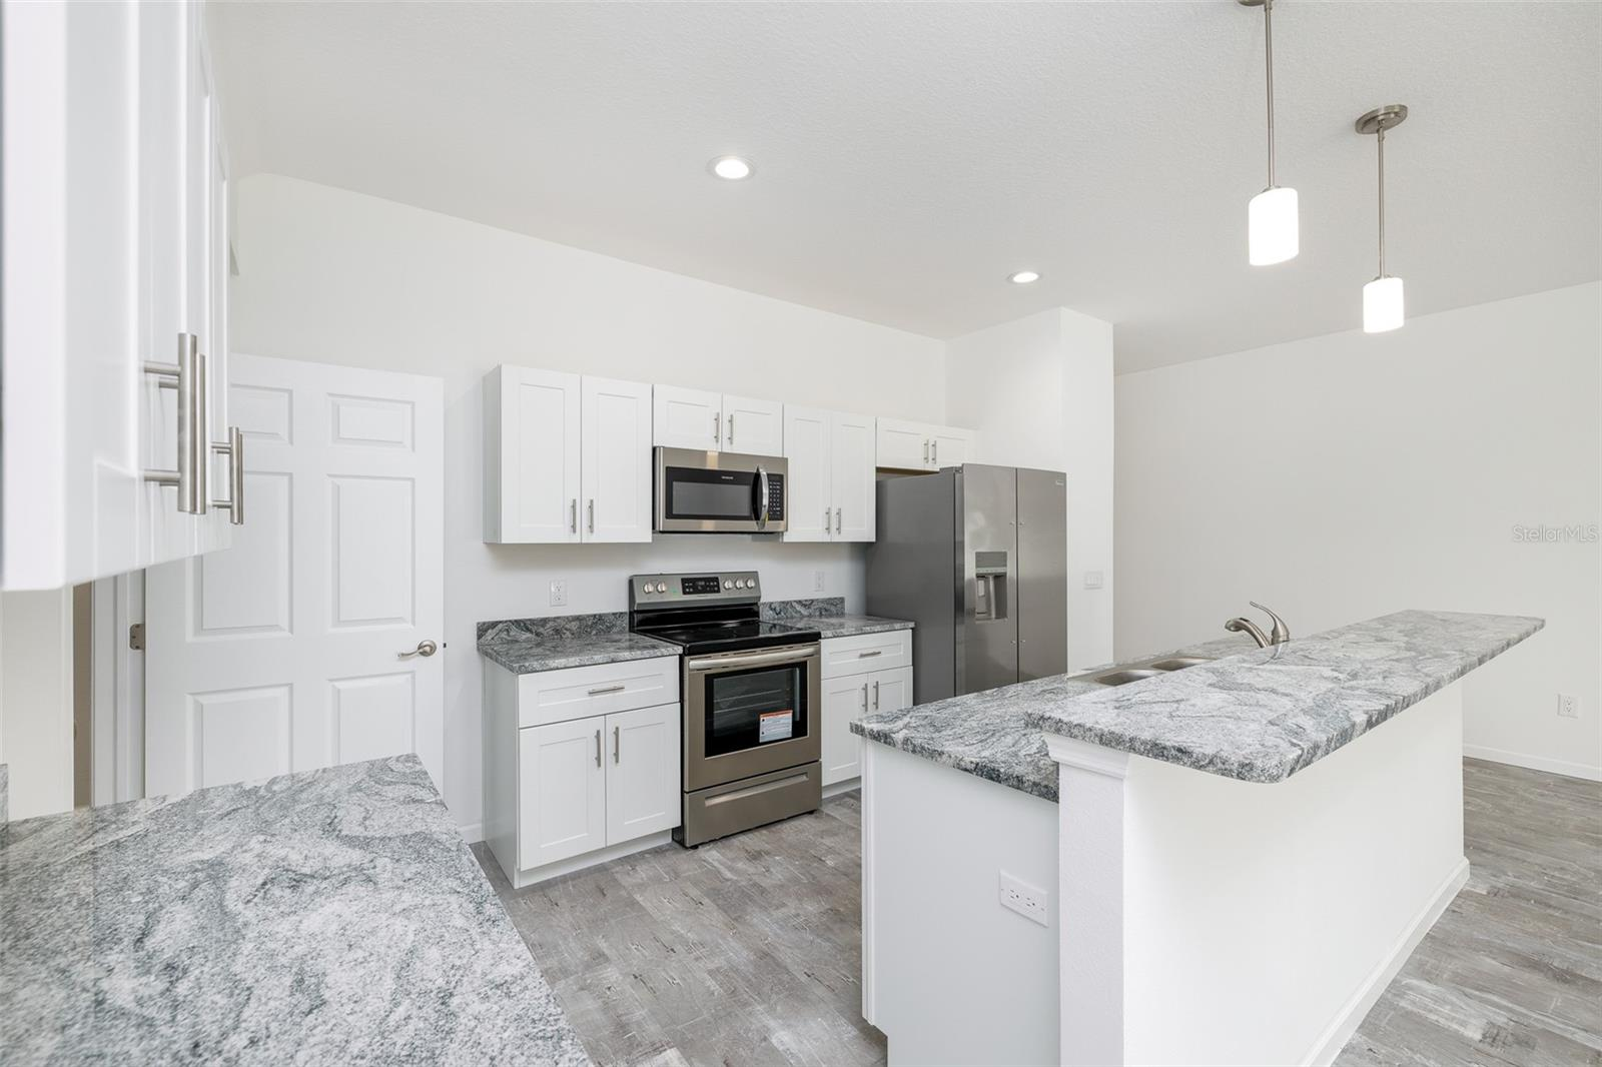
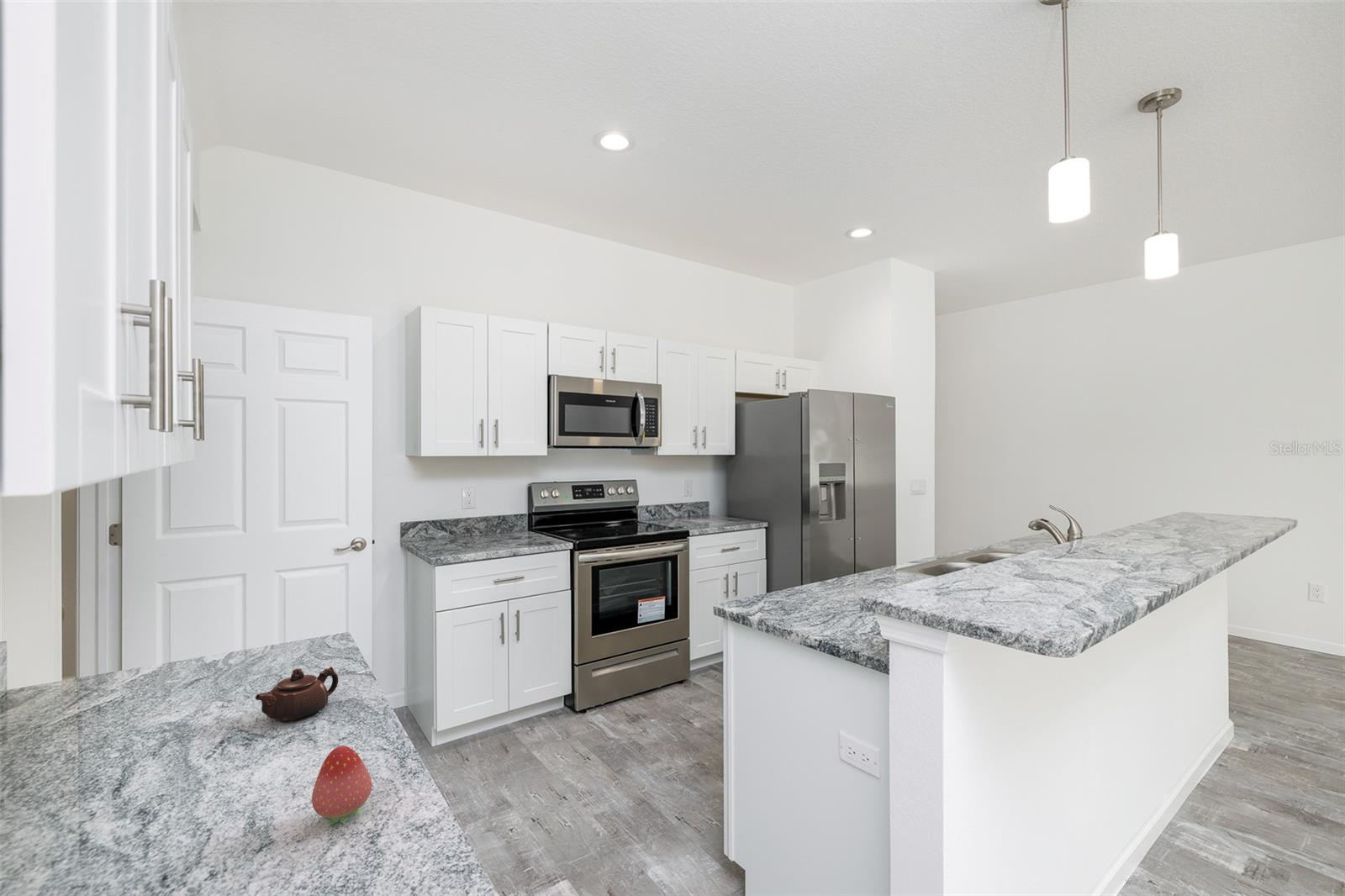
+ teapot (299, 690)
+ fruit (342, 781)
